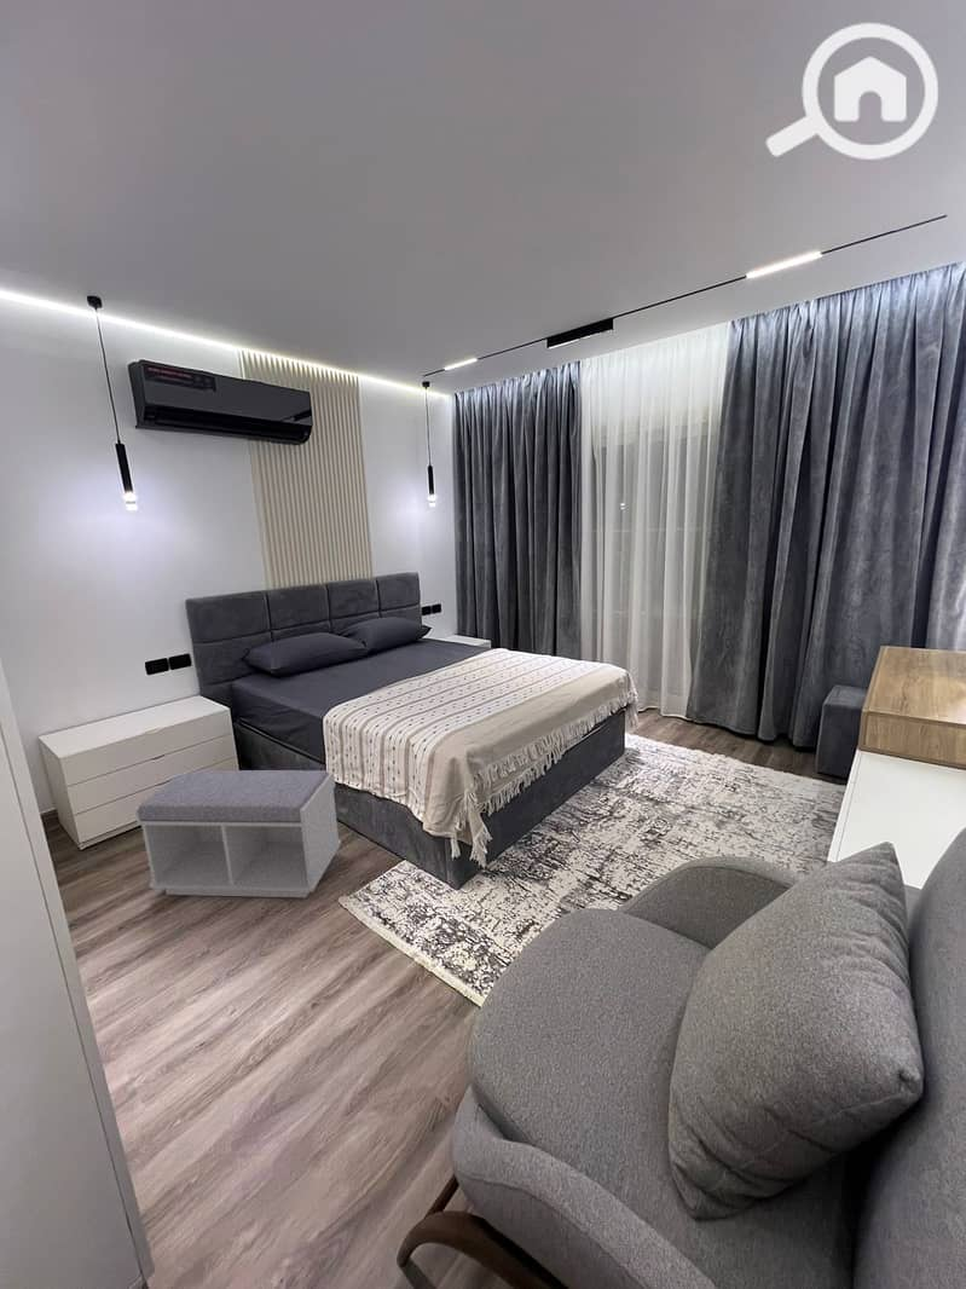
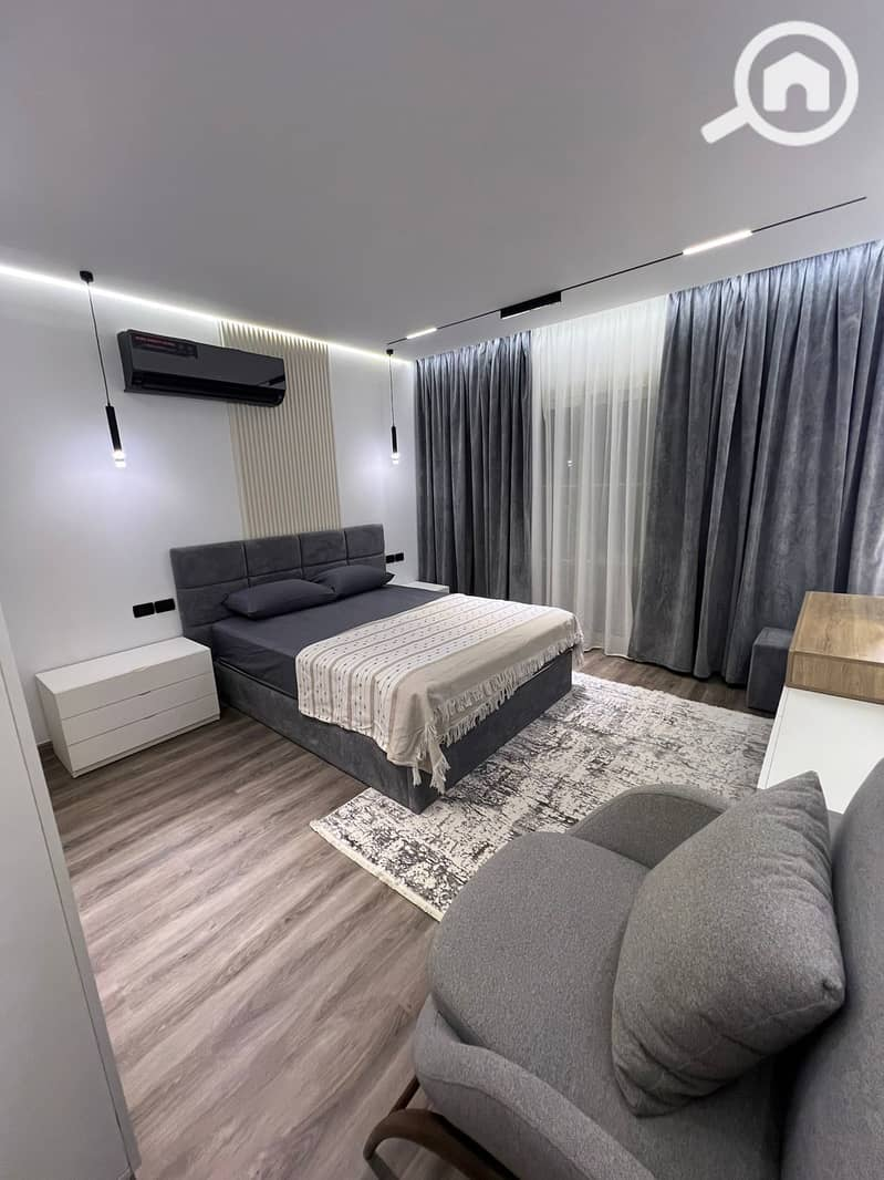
- bench (245, 830)
